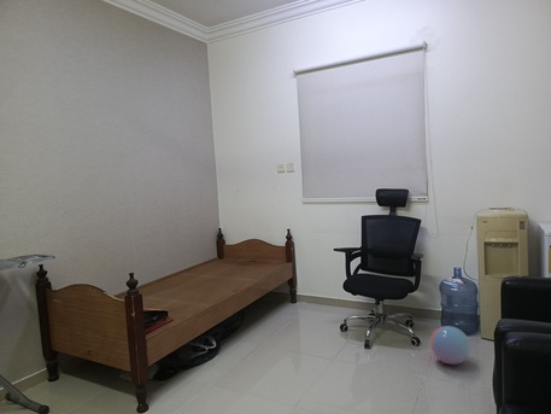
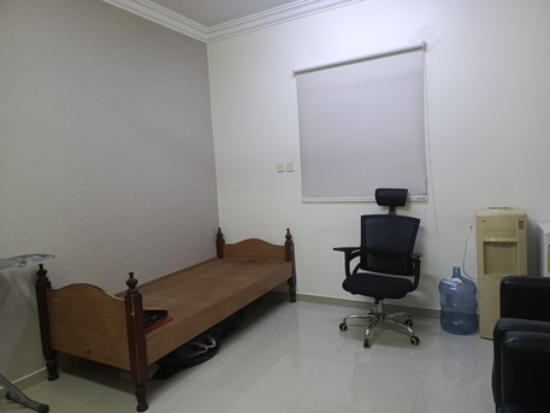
- ball (450, 344)
